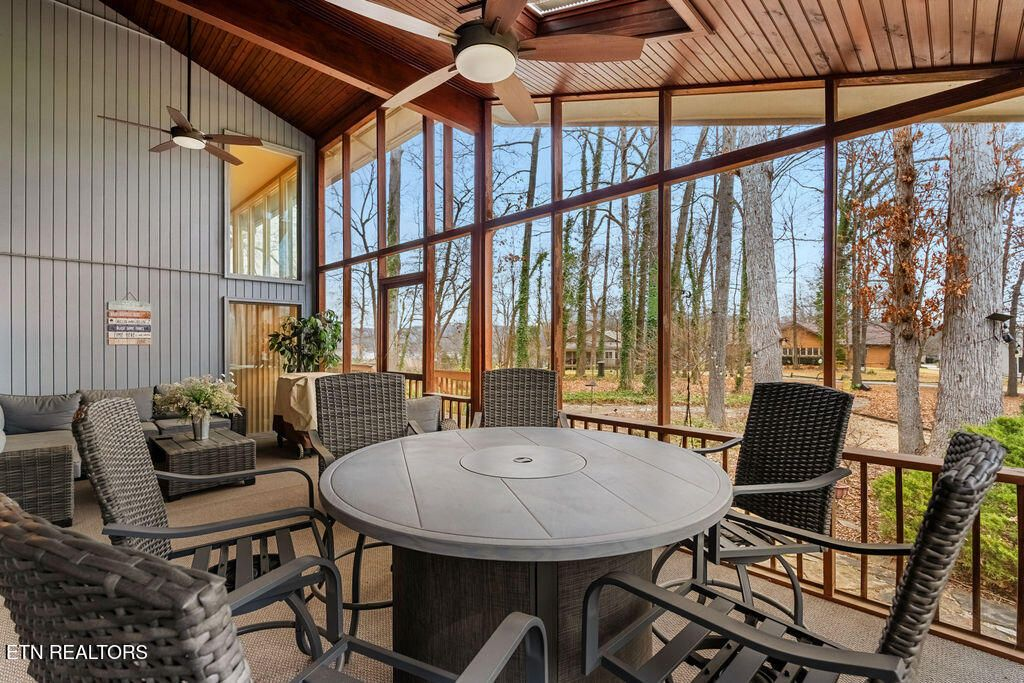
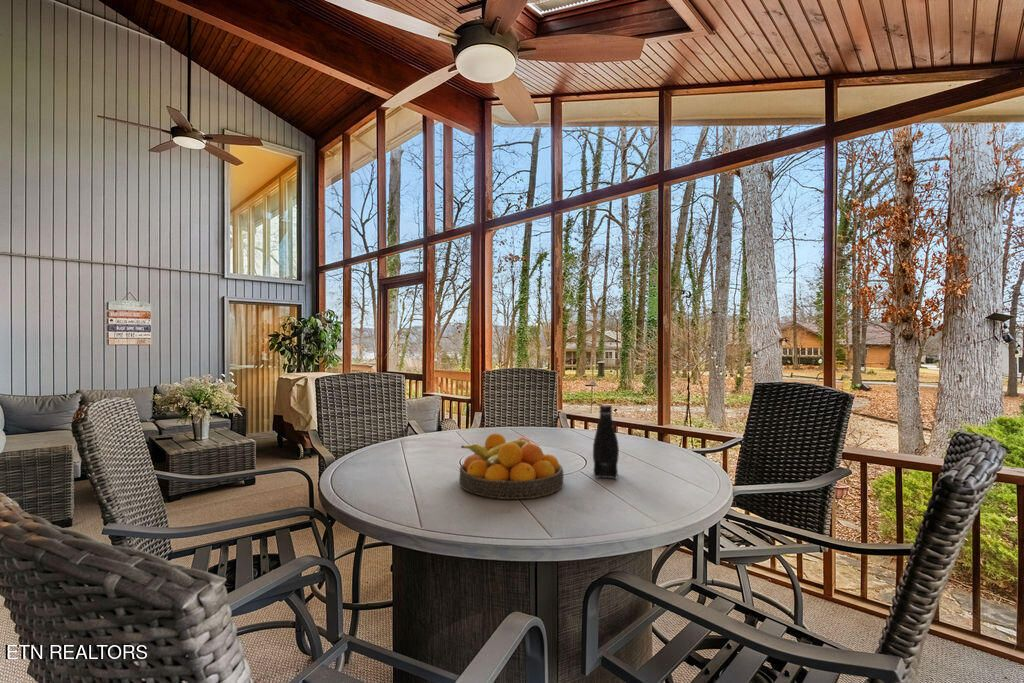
+ bottle (605, 440)
+ fruit bowl (511, 460)
